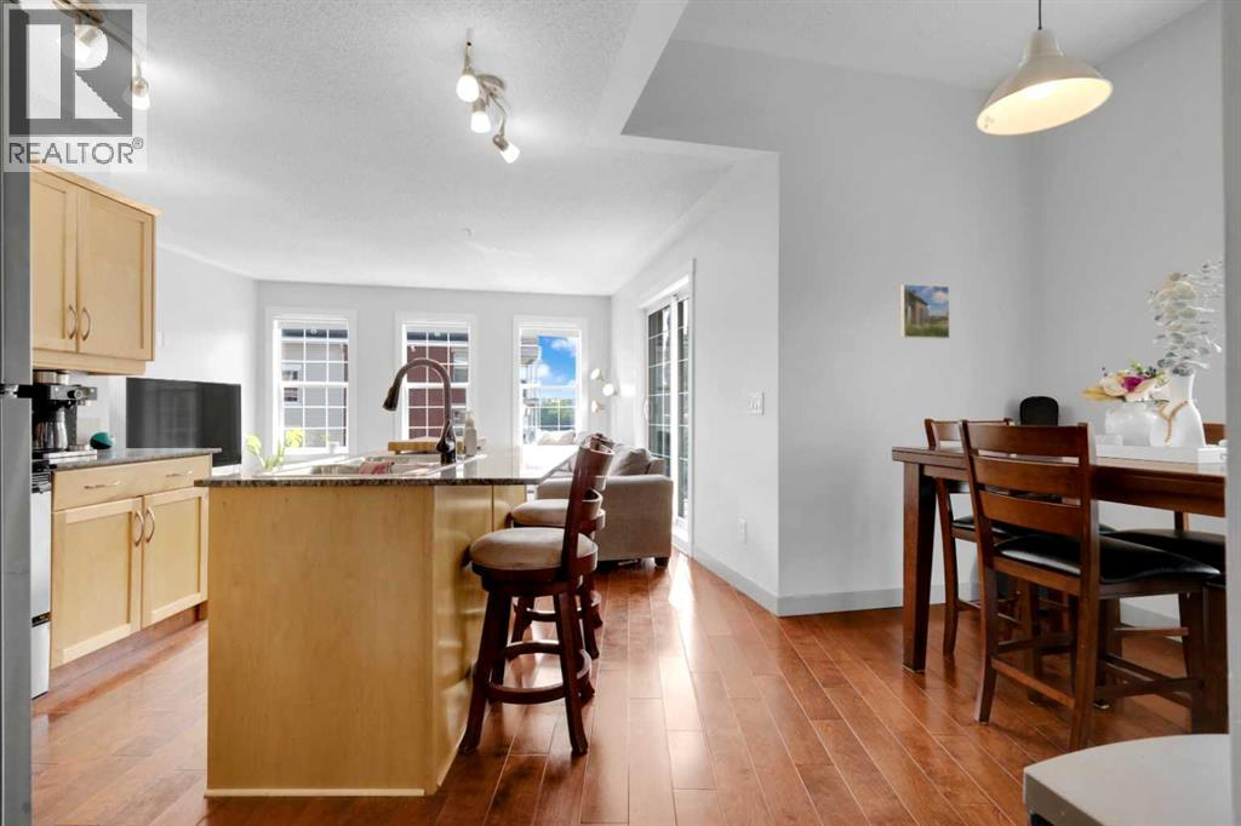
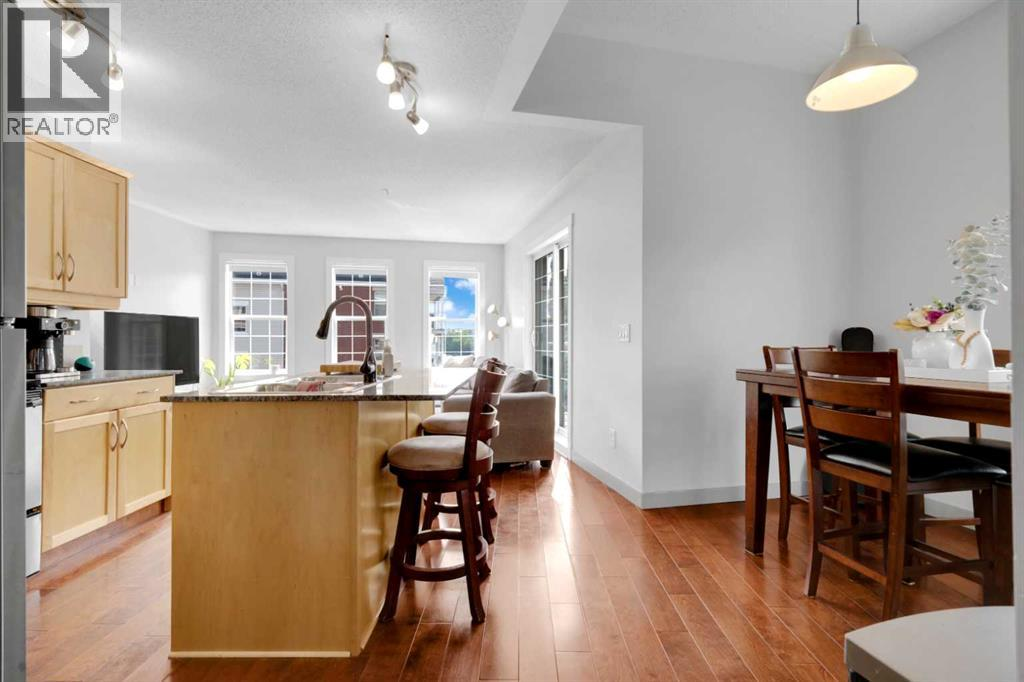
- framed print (925, 311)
